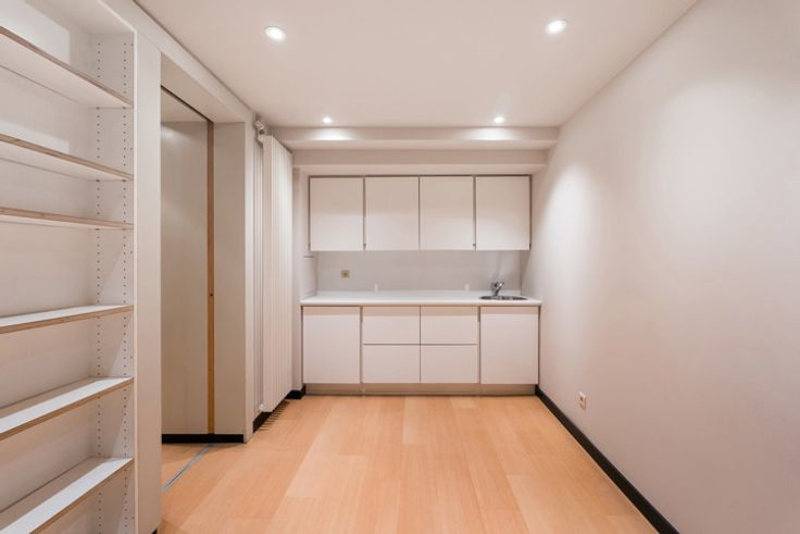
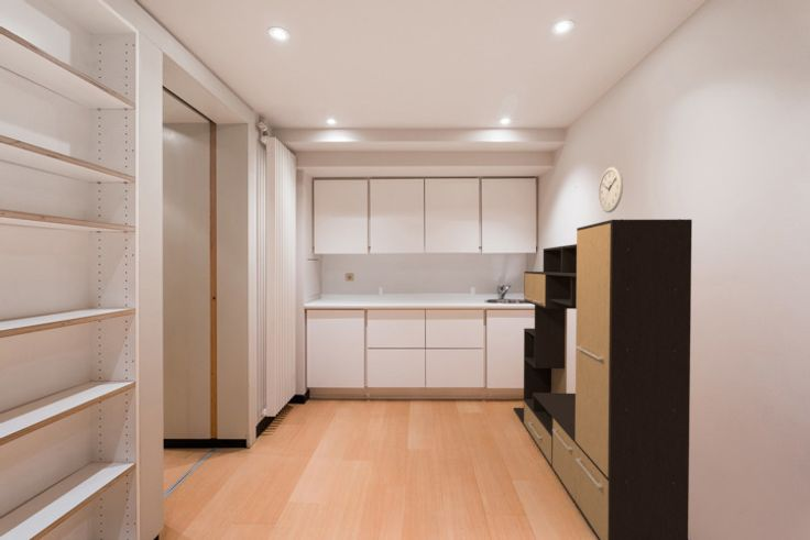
+ wall clock (609, 189)
+ media console (566, 348)
